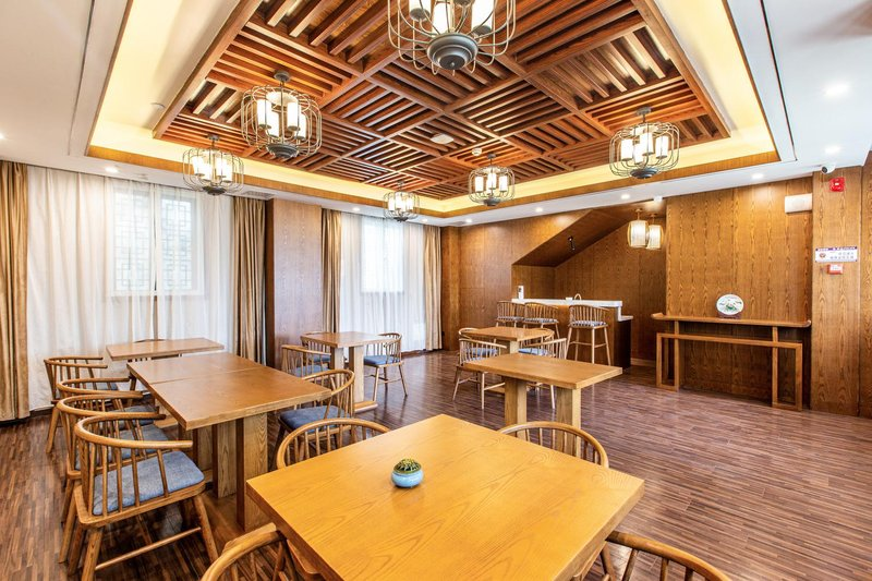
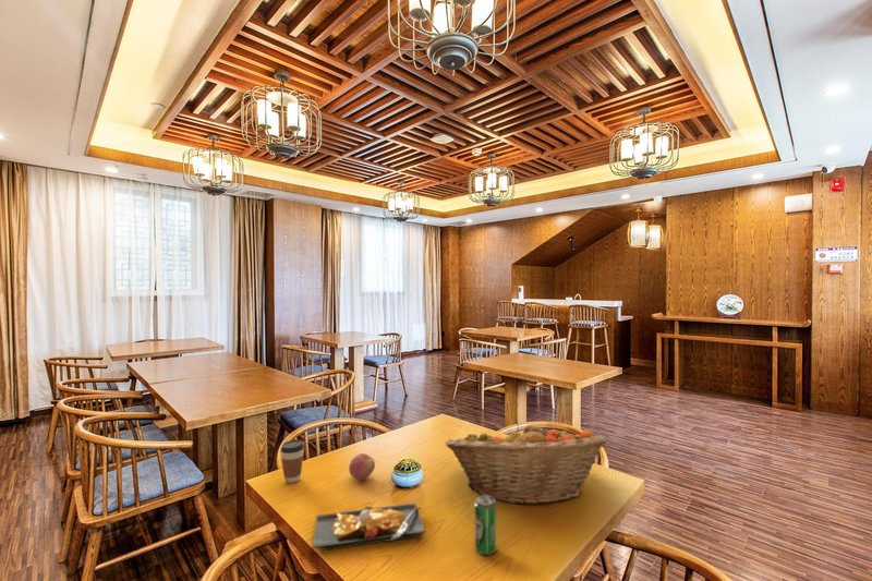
+ fruit basket (524, 452)
+ apple (362, 465)
+ beverage can (485, 524)
+ plate (371, 521)
+ coffee cup (292, 461)
